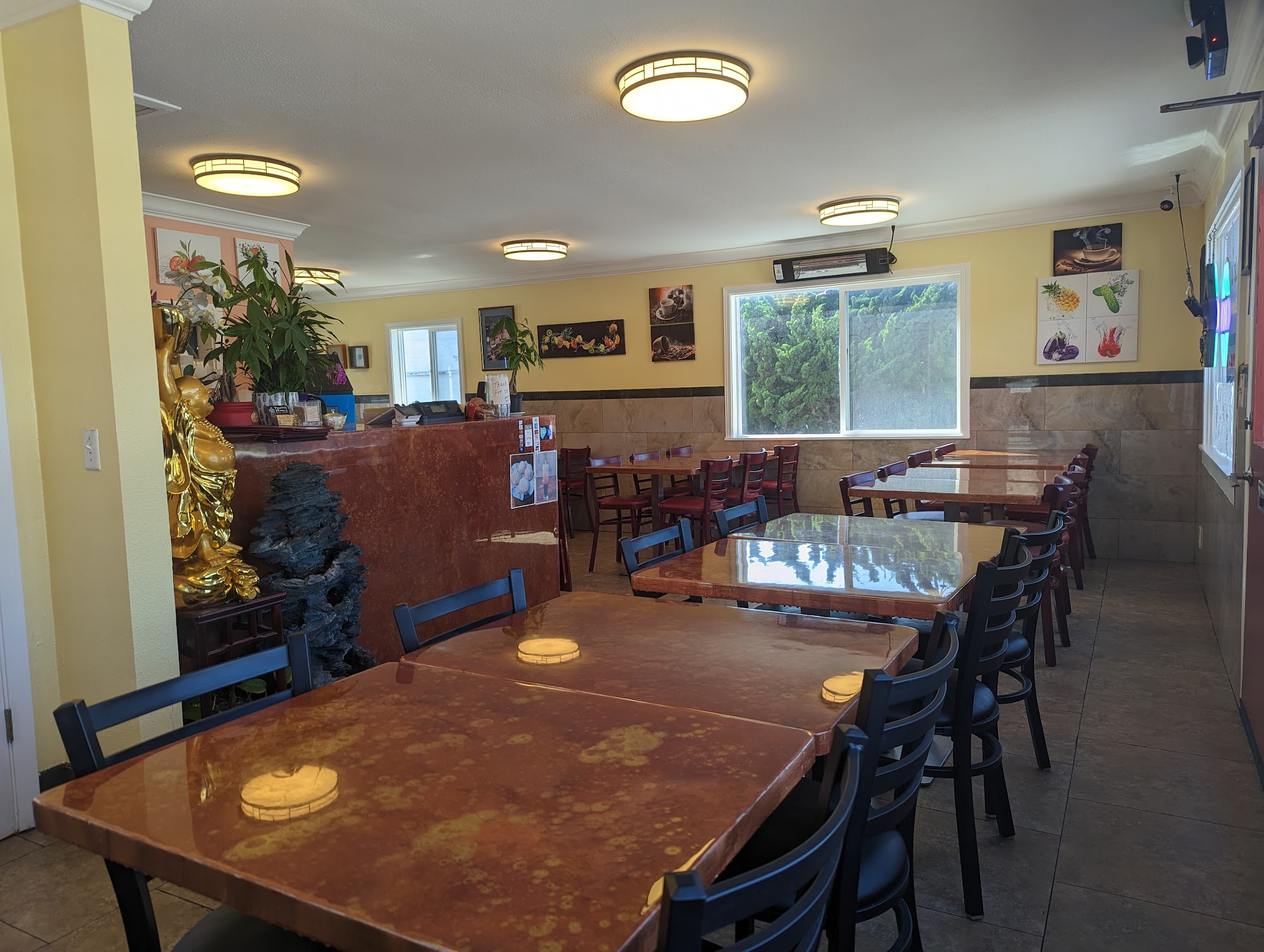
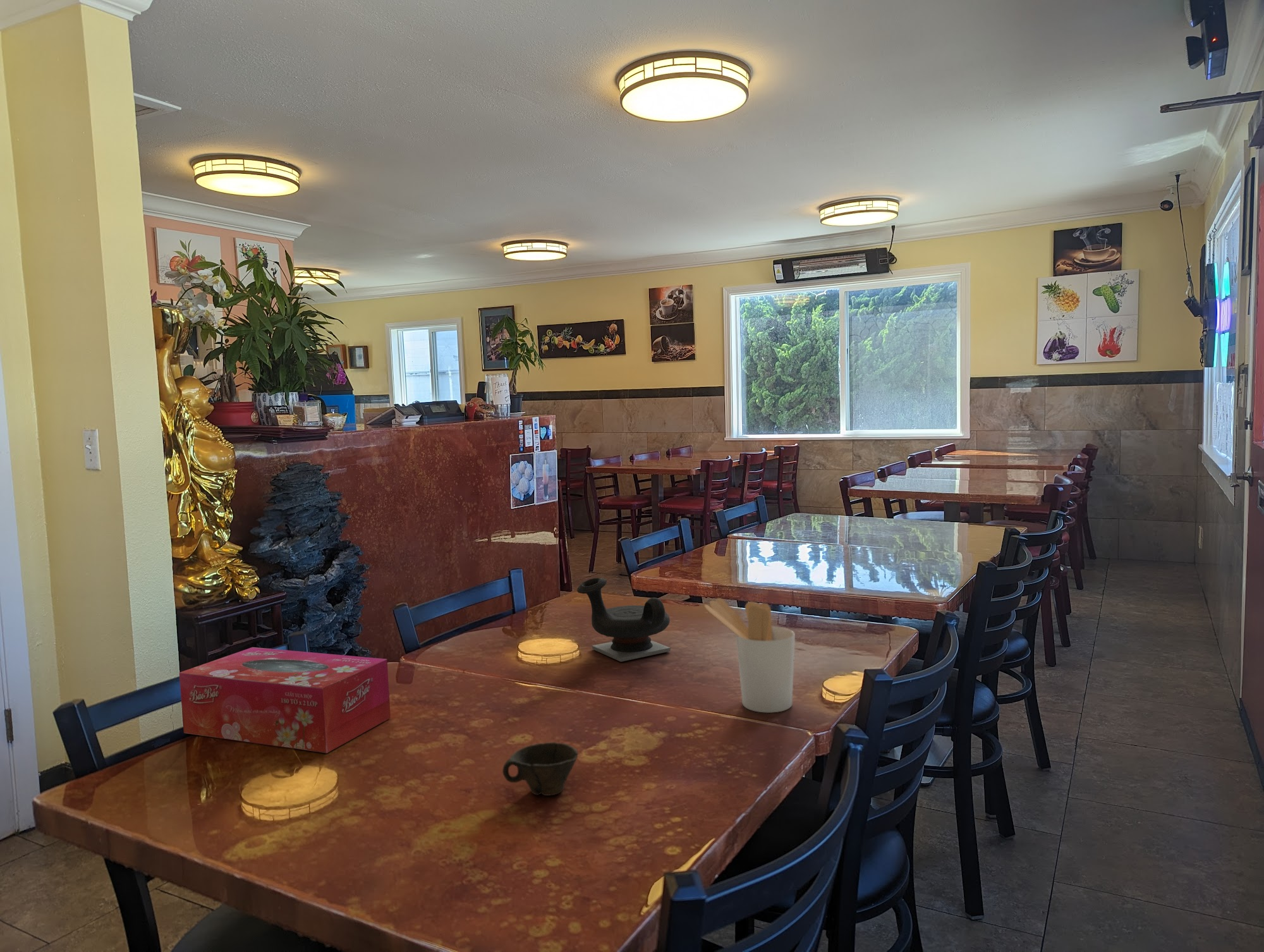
+ teapot (628, 615)
+ utensil holder (750, 650)
+ tissue box (286, 695)
+ cup (541, 771)
